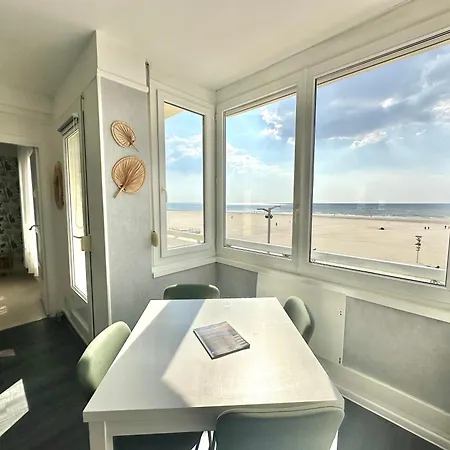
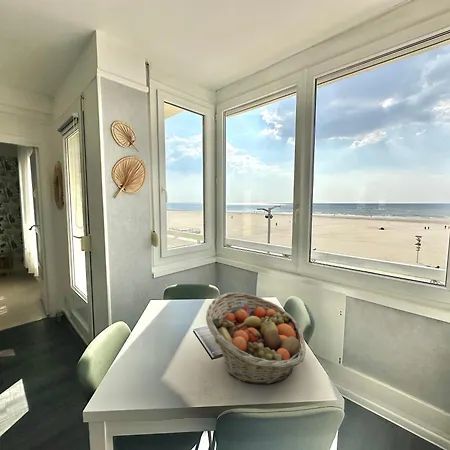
+ fruit basket (255, 331)
